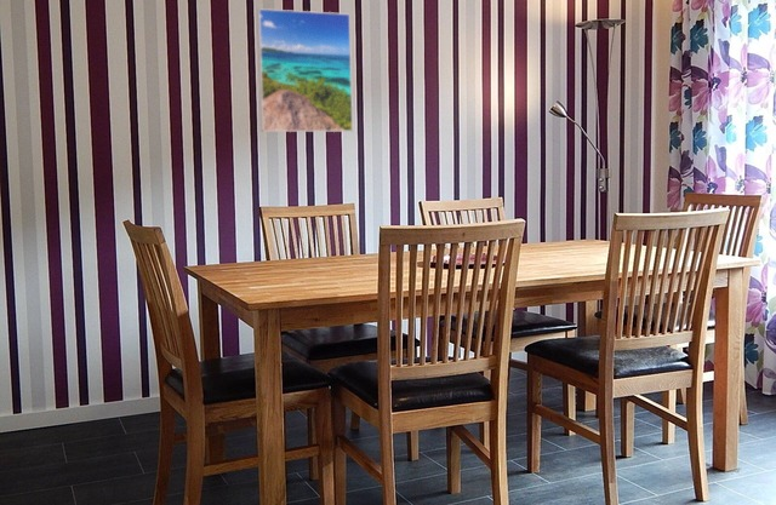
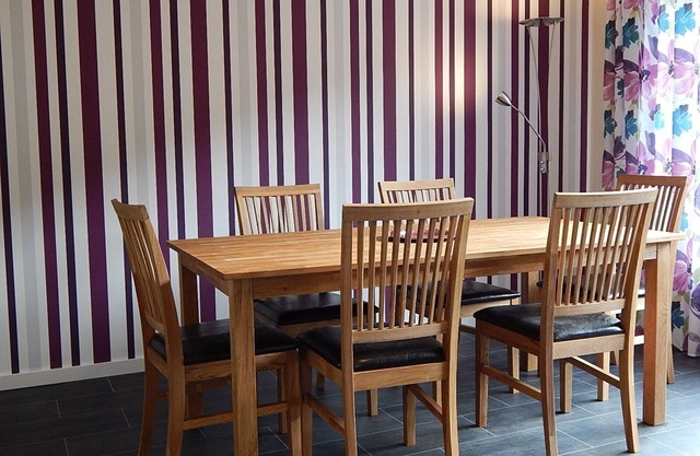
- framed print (306, 71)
